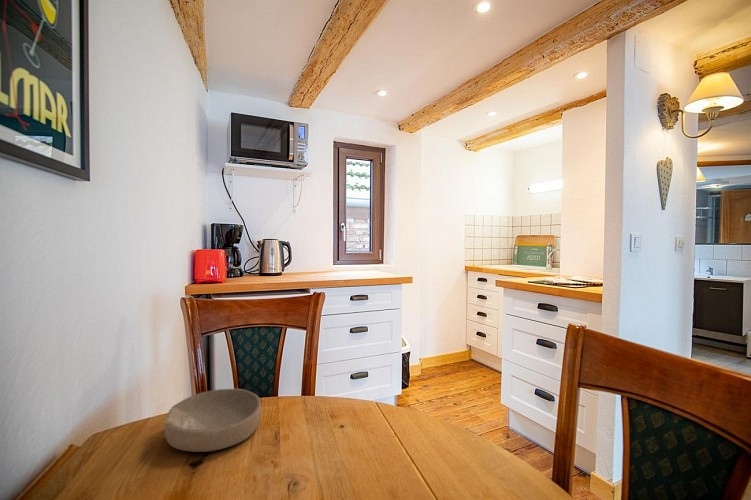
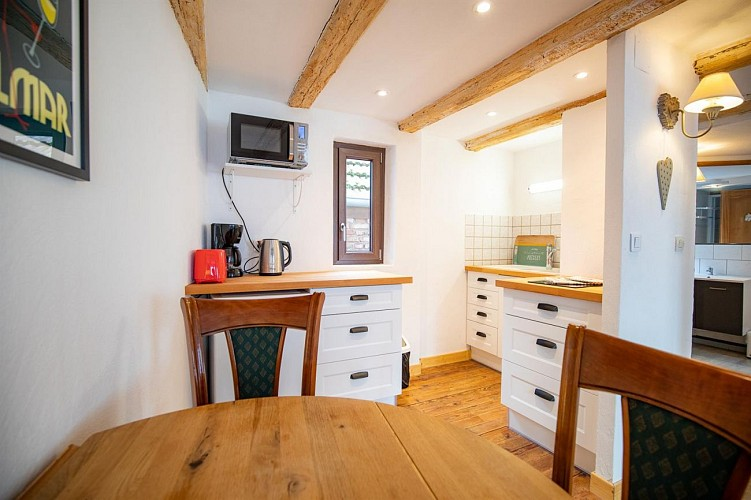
- bowl (215, 418)
